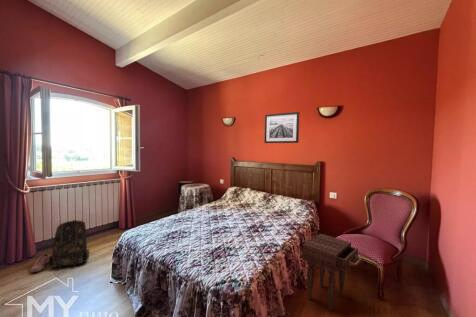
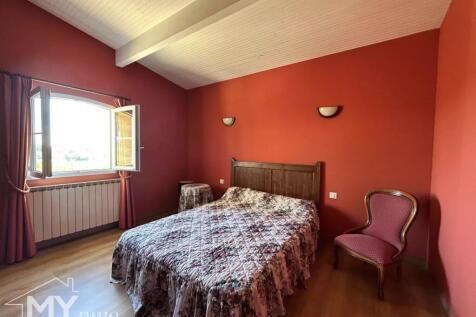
- nightstand (333, 273)
- wall art (281, 128)
- backpack (71, 241)
- shoe (40, 262)
